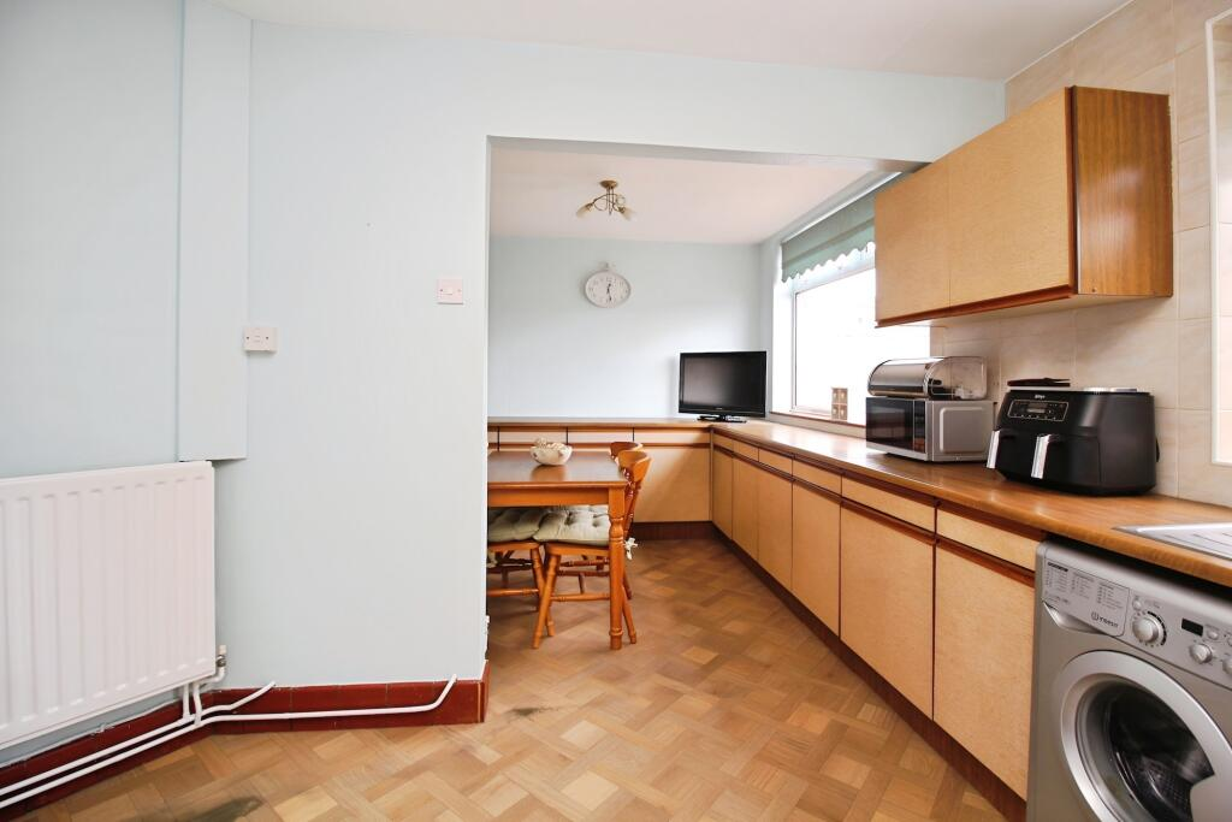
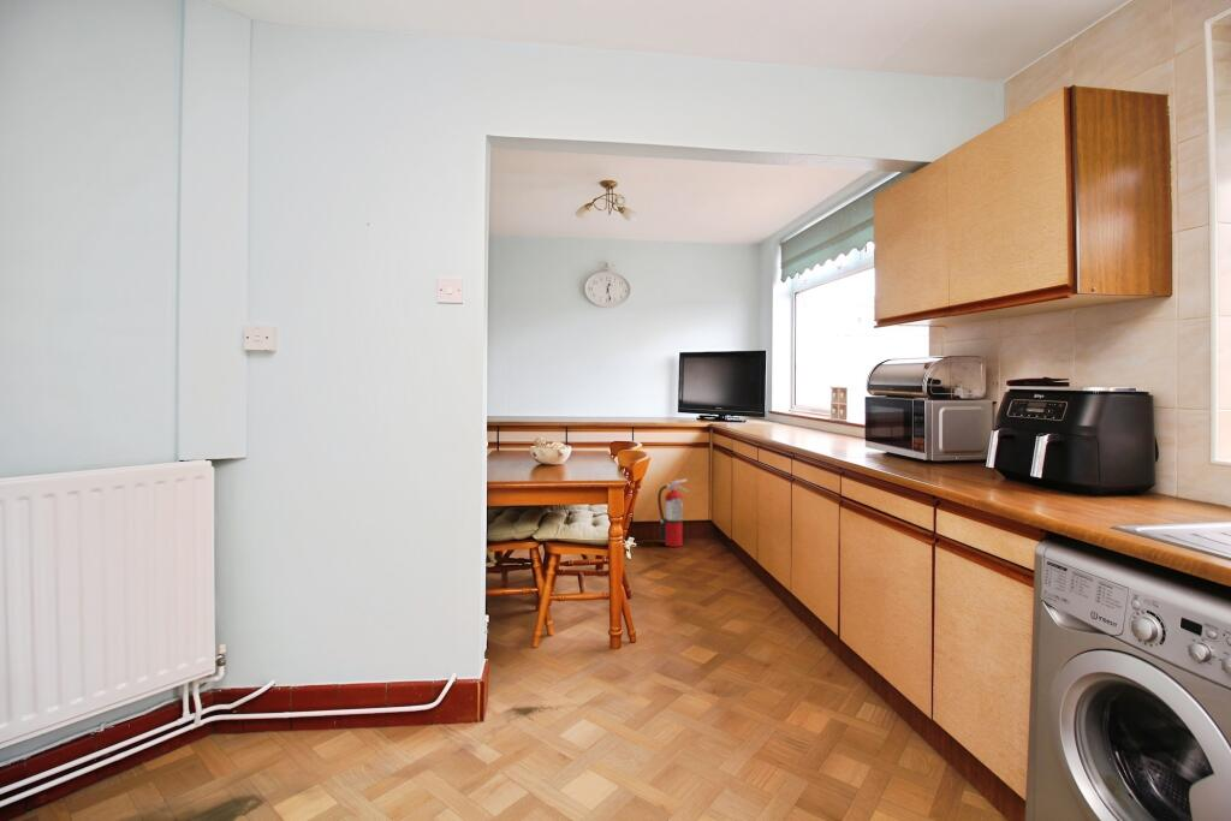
+ fire extinguisher (672, 511)
